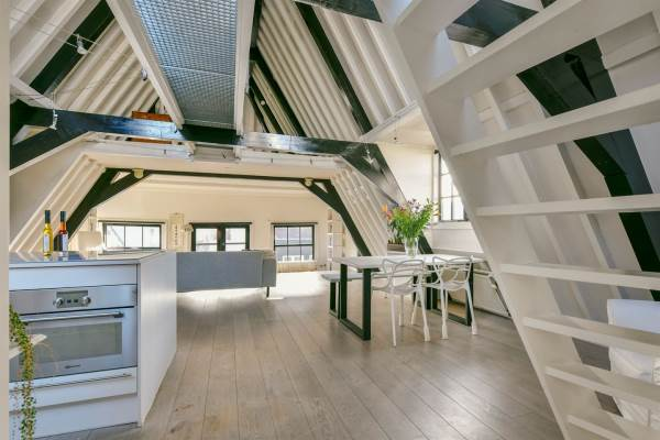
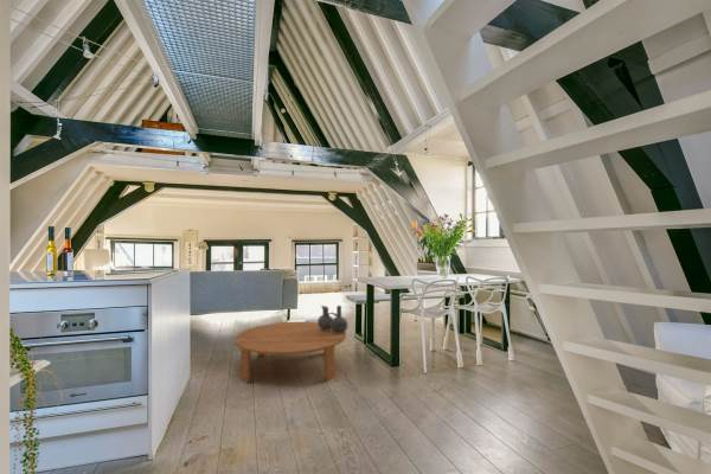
+ ceramic vessel (331, 318)
+ coffee table (292, 350)
